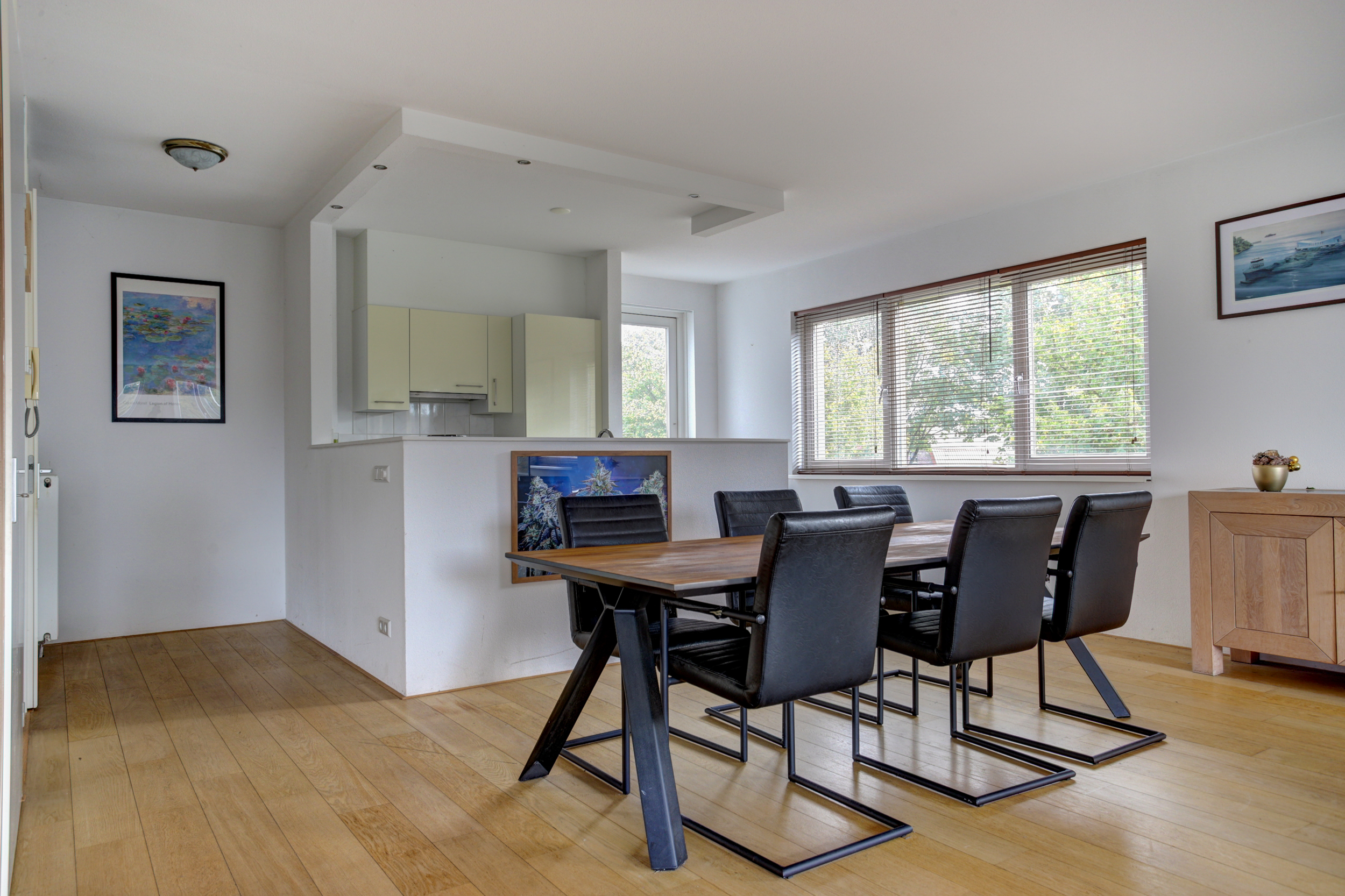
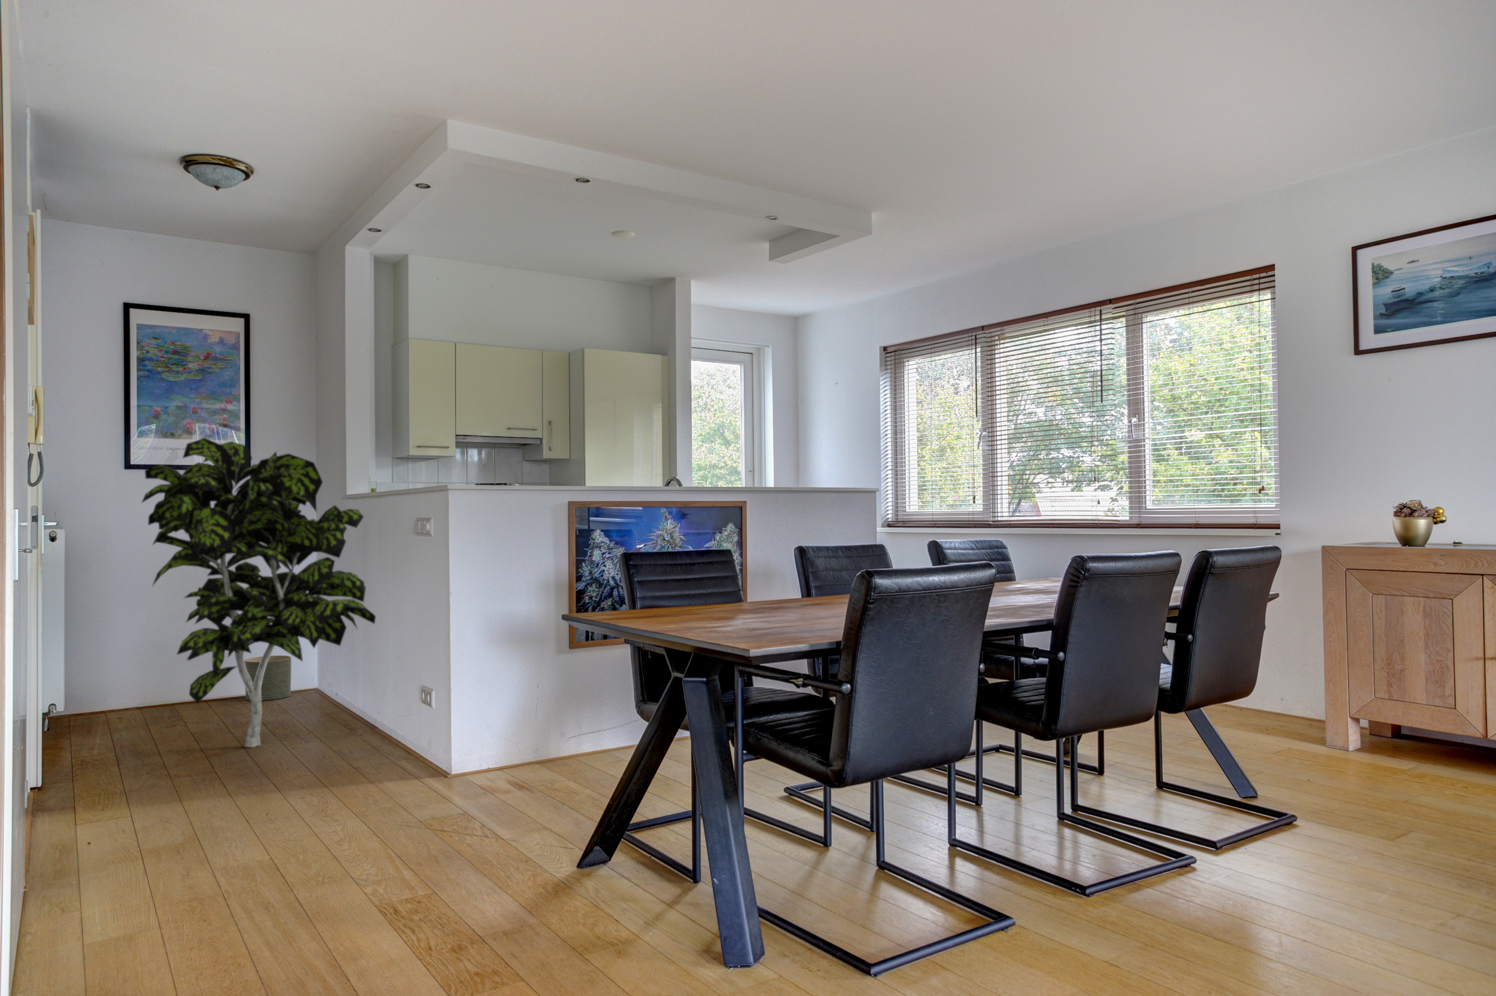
+ planter (268, 677)
+ indoor plant (264, 594)
